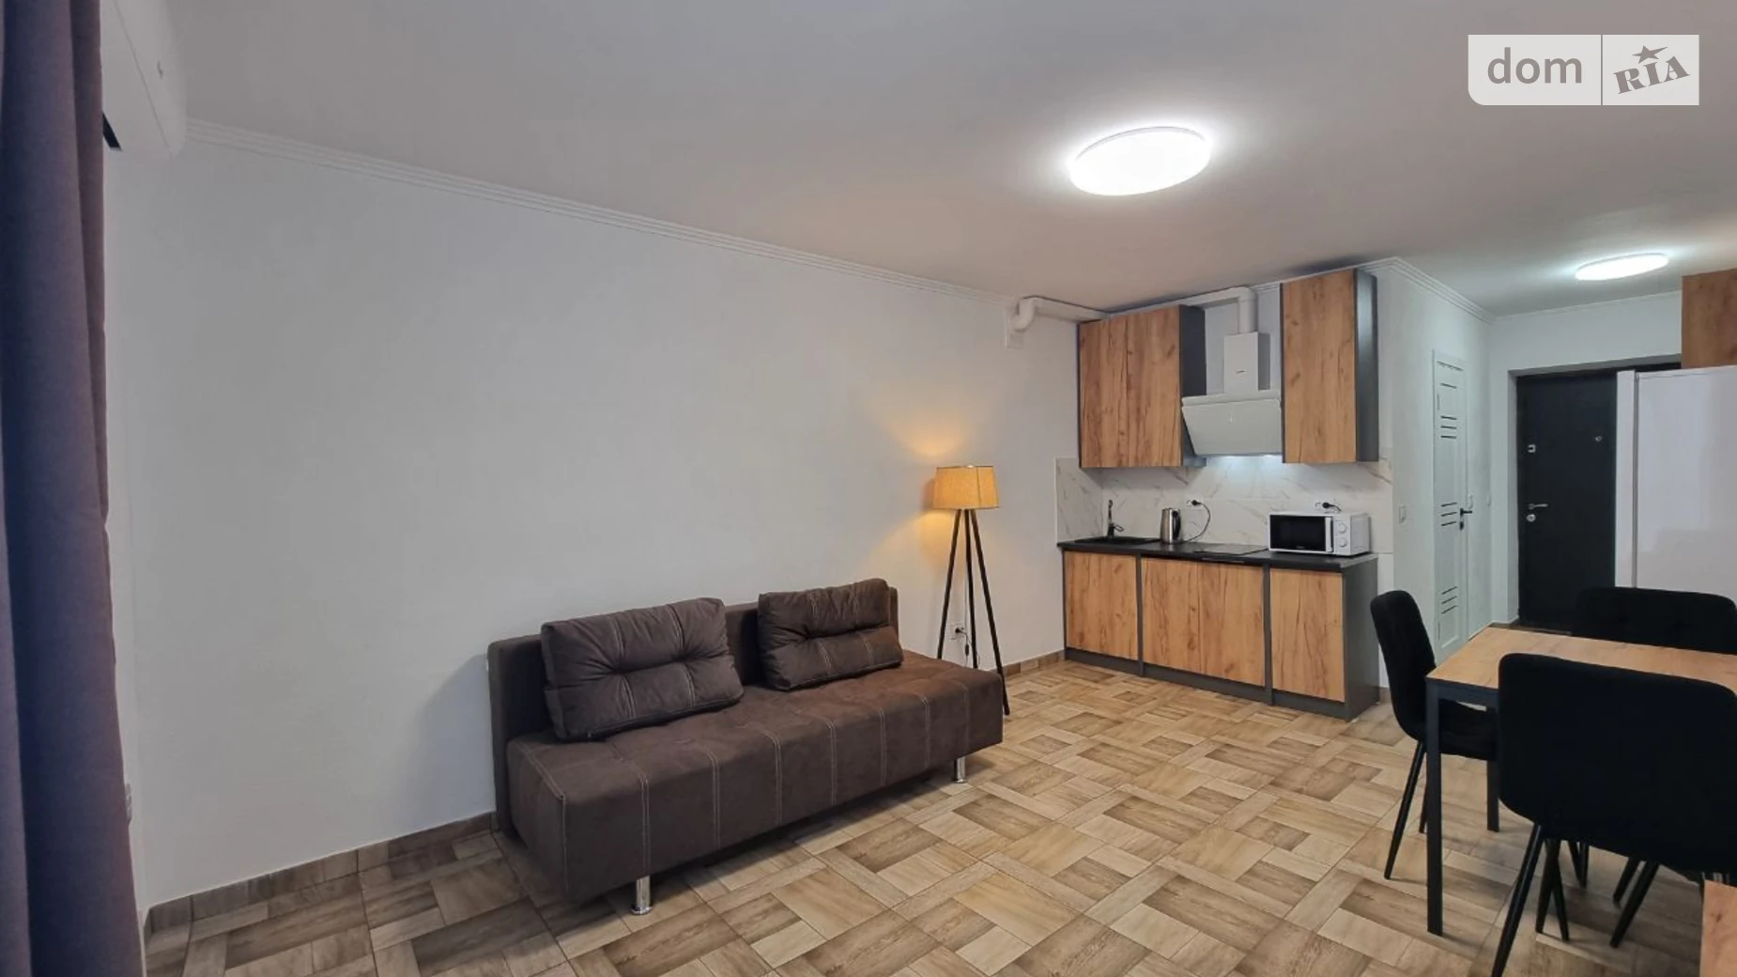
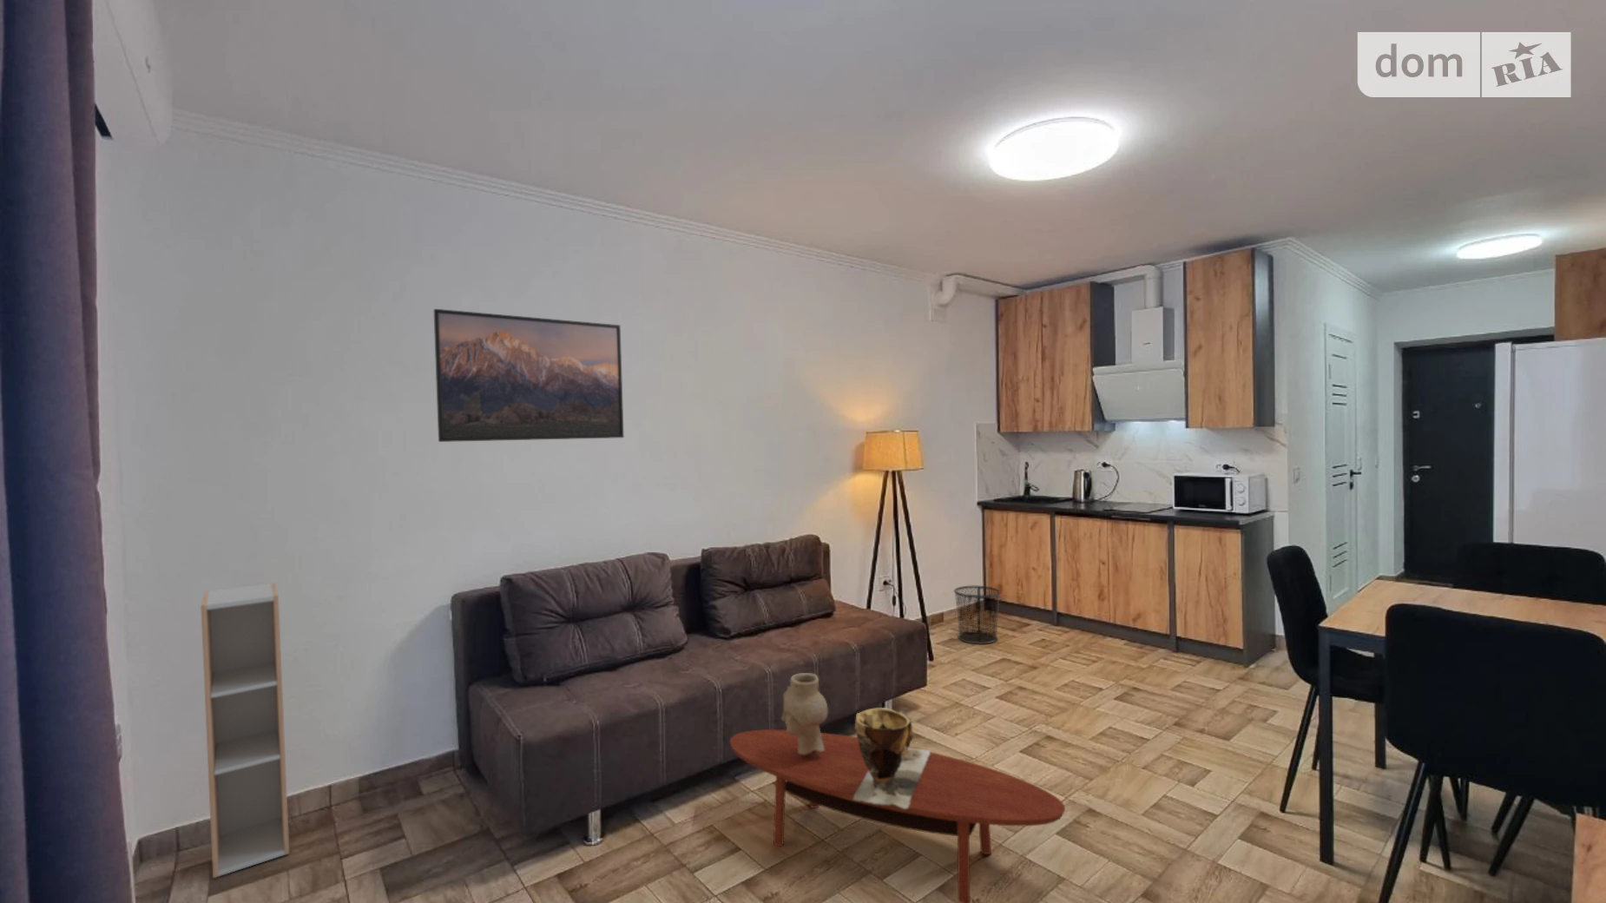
+ clay pot (890, 739)
+ shelf unit (246, 720)
+ waste bin (976, 614)
+ decorative vase (804, 714)
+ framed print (536, 378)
+ coffee table (879, 807)
